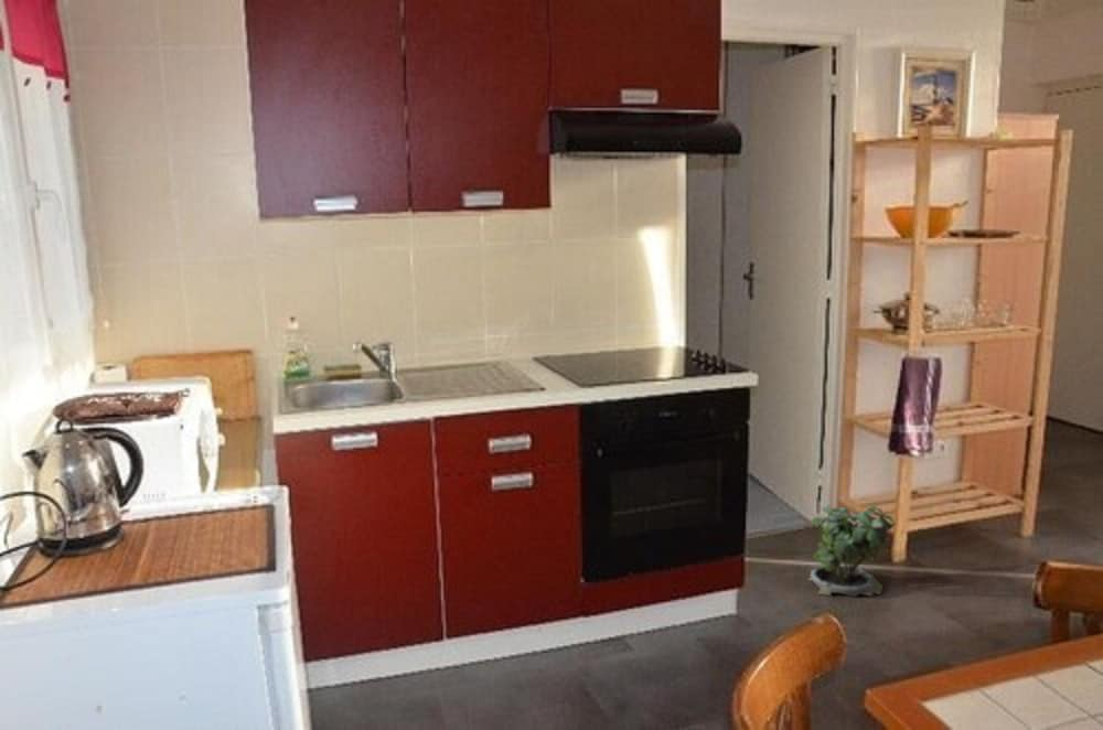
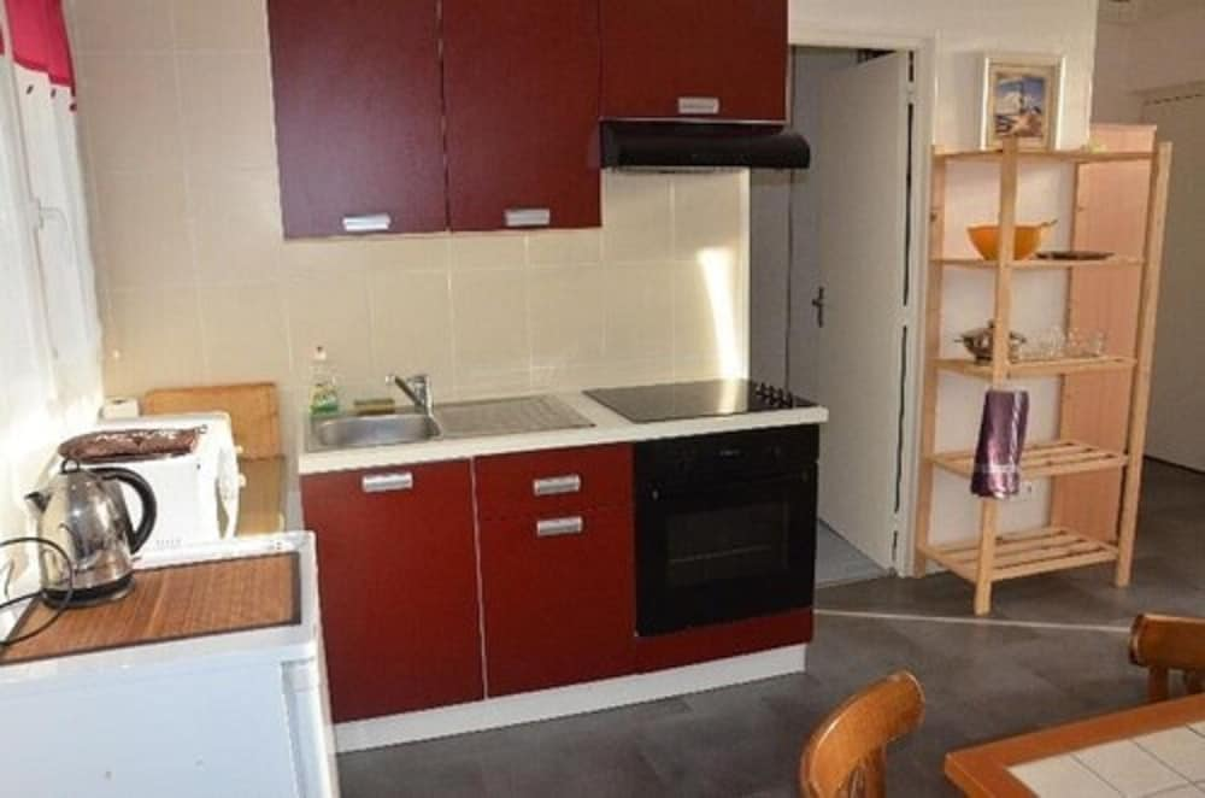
- potted plant (850, 543)
